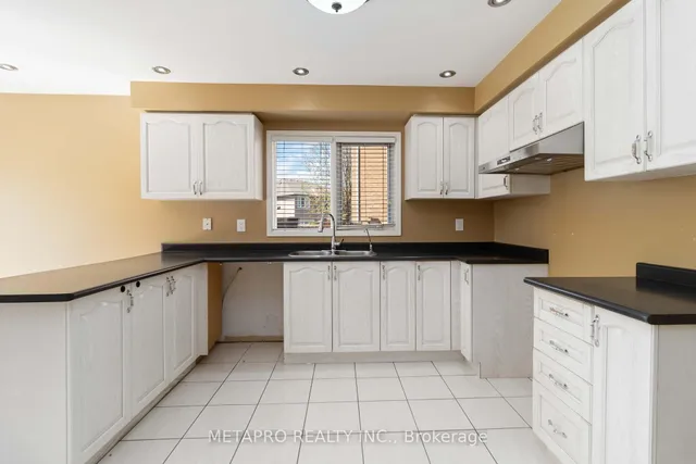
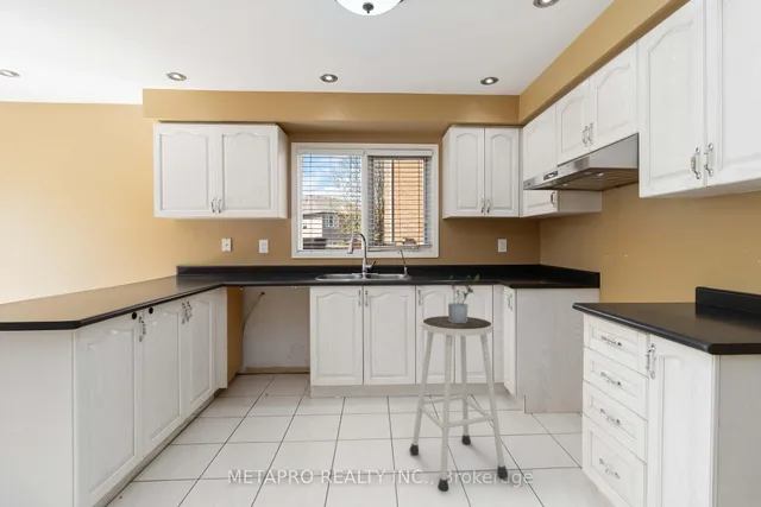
+ stool (455, 395)
+ potted plant (458, 296)
